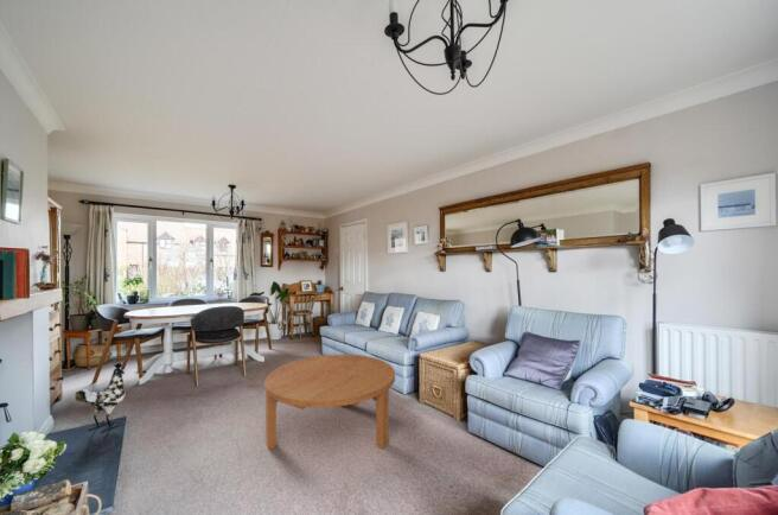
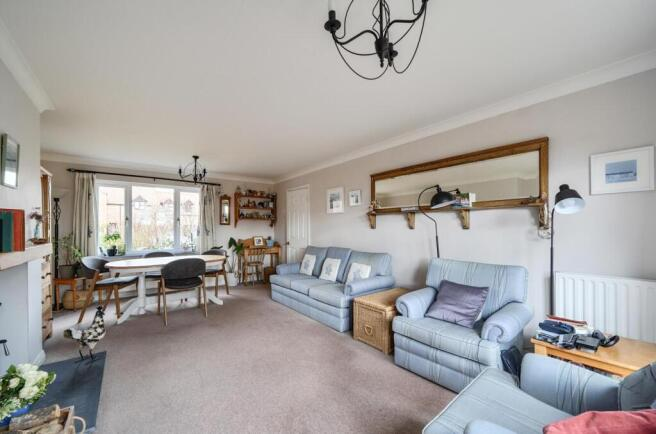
- coffee table (332, 400)
